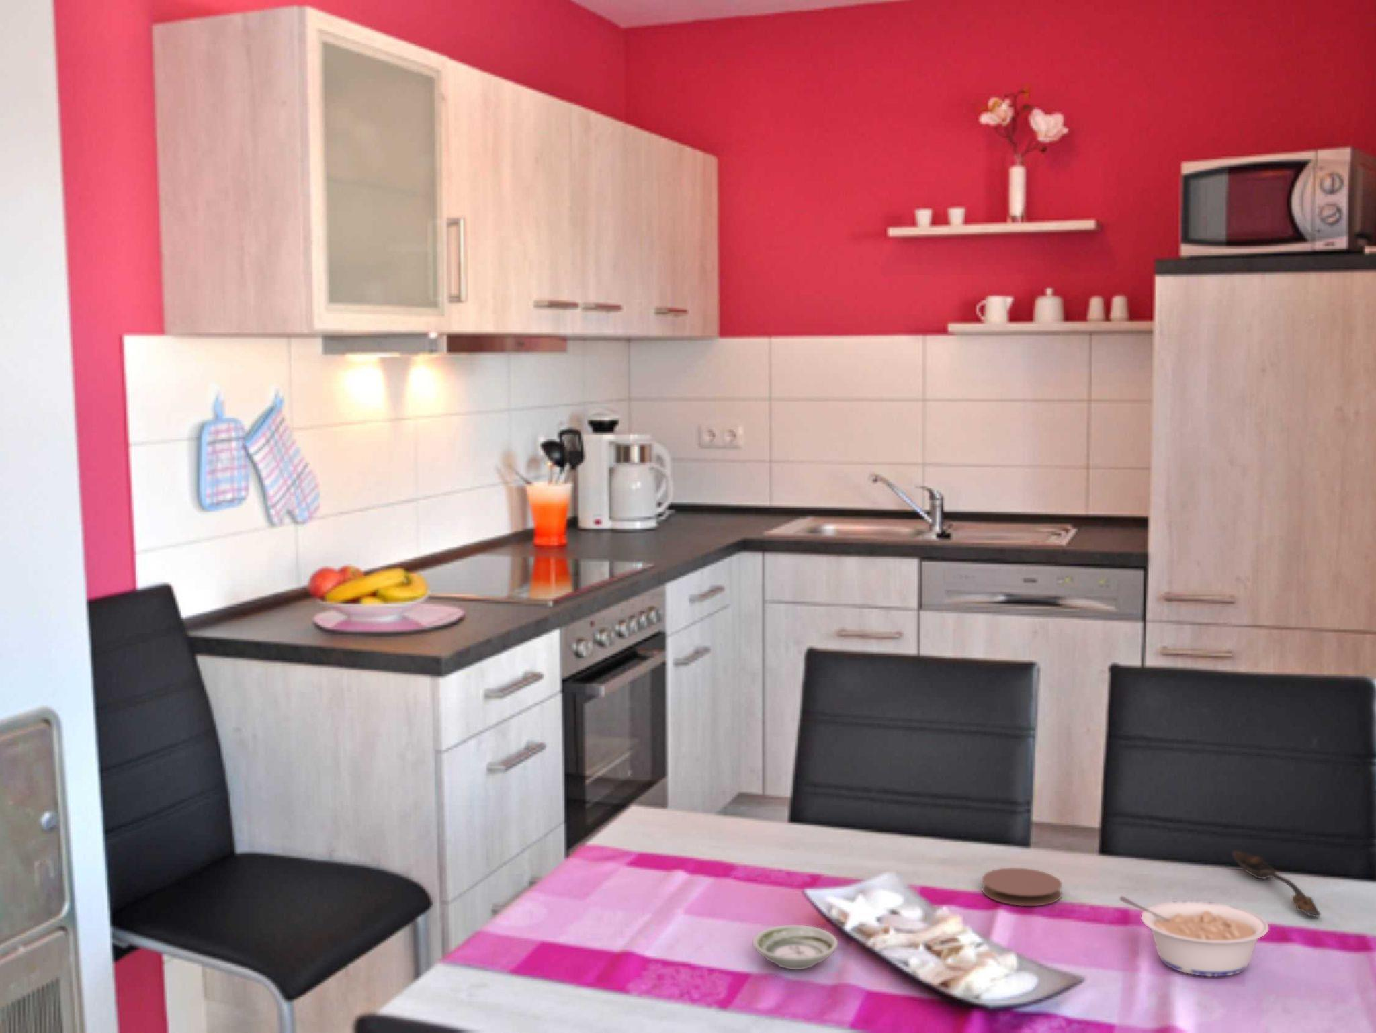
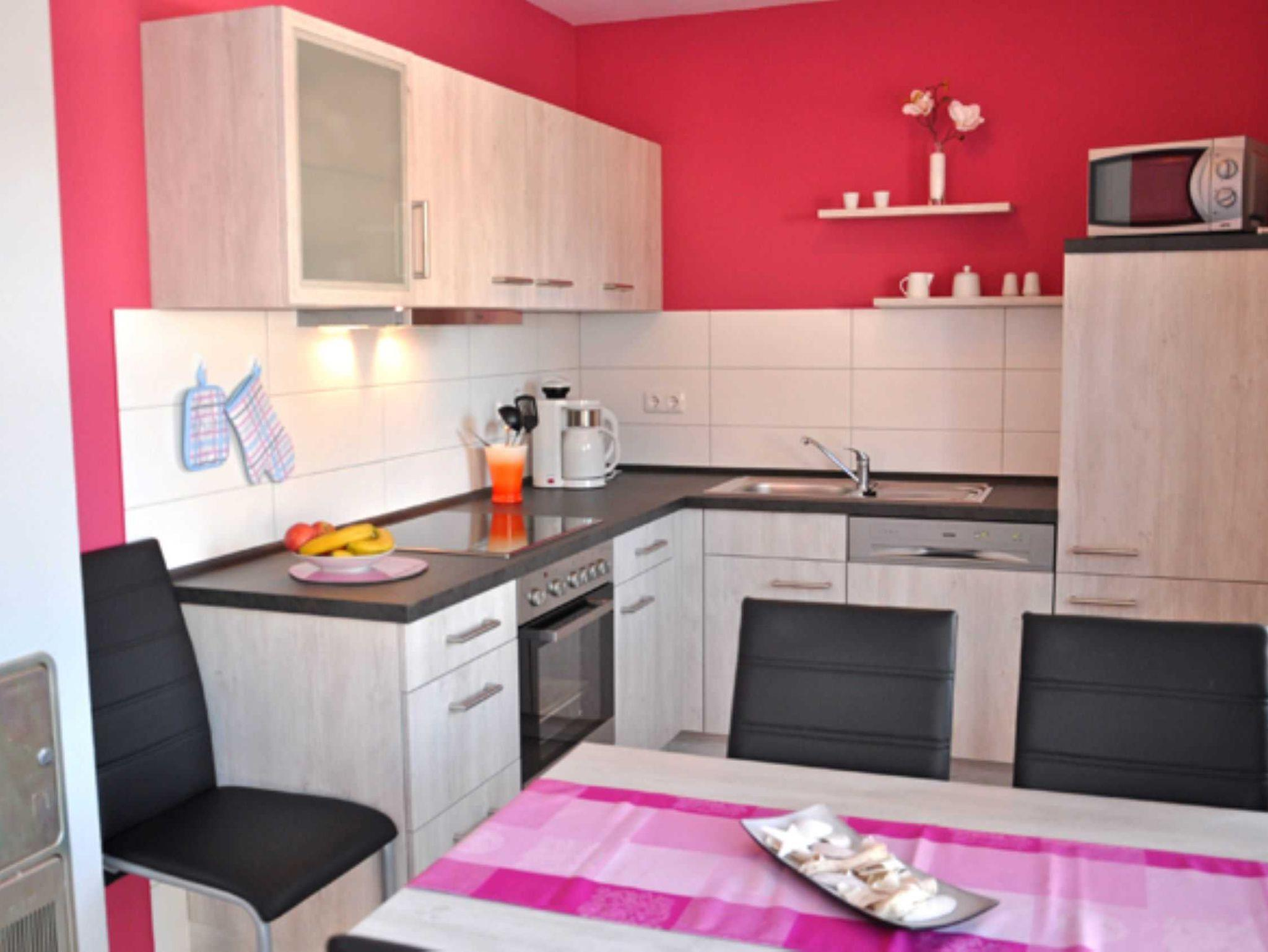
- legume (1199, 936)
- saucer (794, 951)
- spoon (1274, 878)
- coaster (1021, 885)
